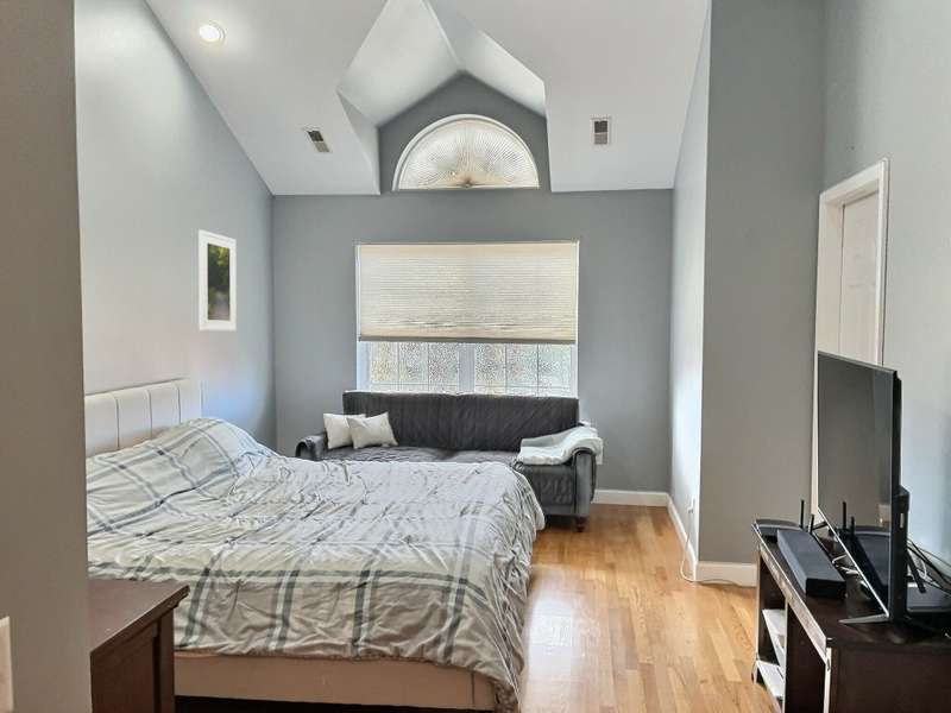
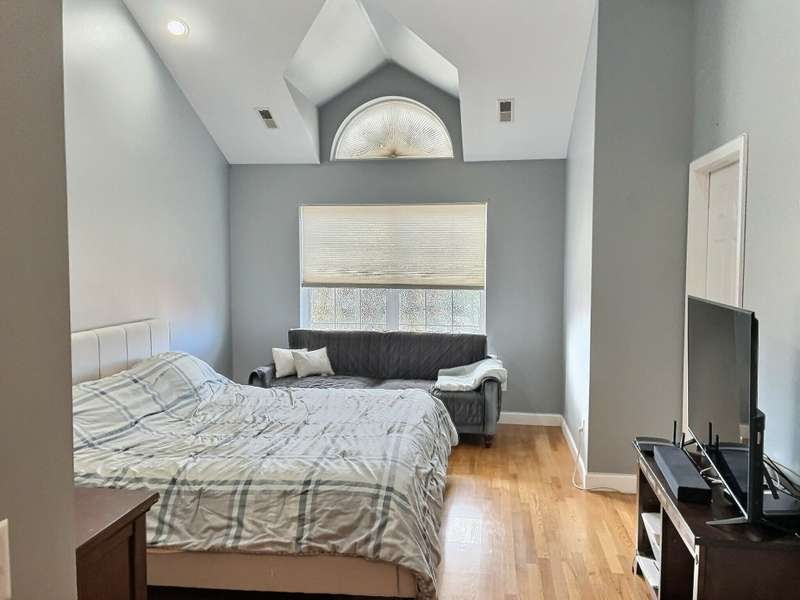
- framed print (218, 283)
